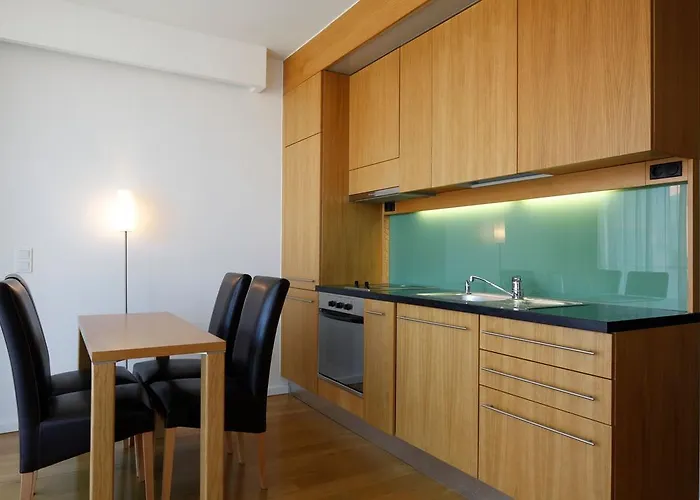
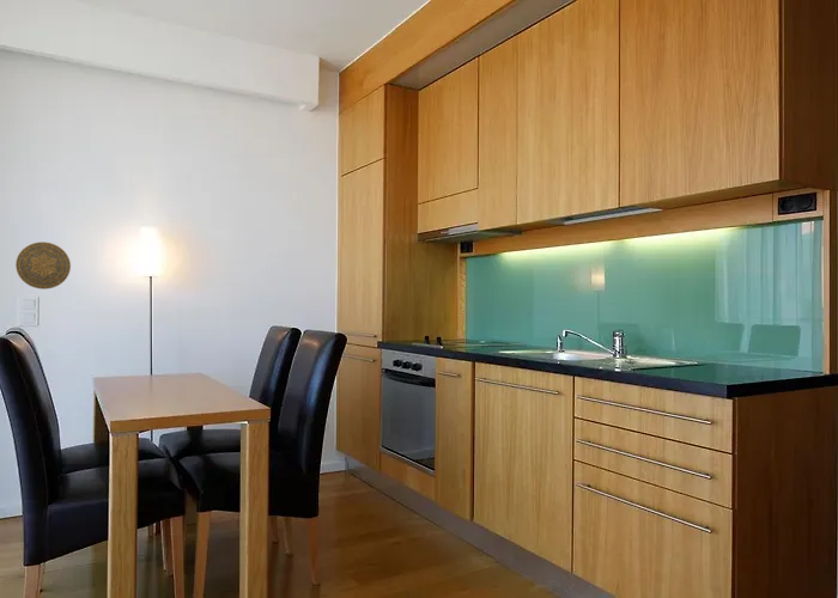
+ decorative plate (43, 264)
